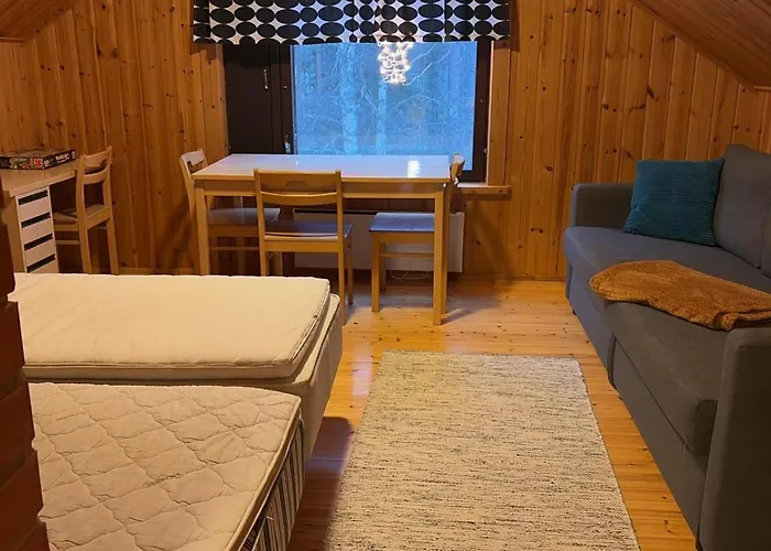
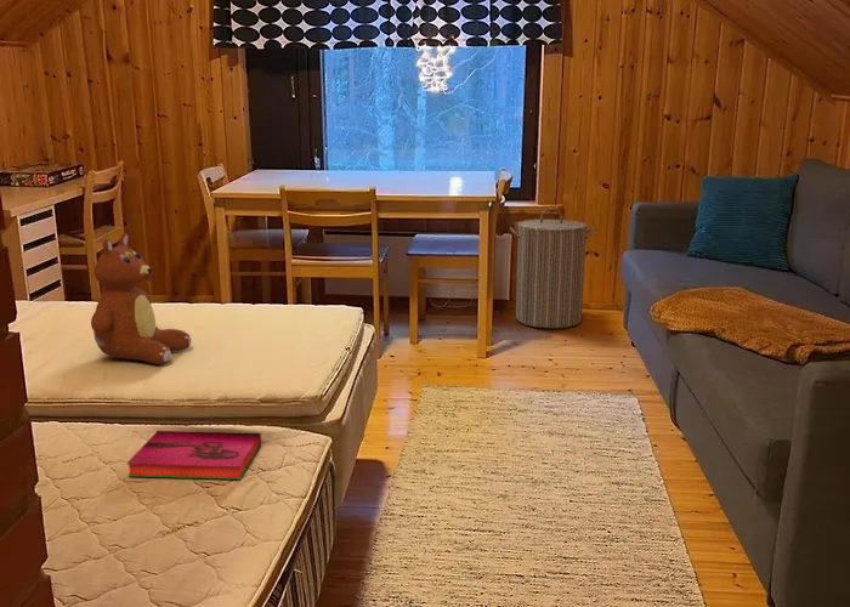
+ laundry hamper (550, 265)
+ teddy bear (138, 296)
+ hardback book (197, 453)
